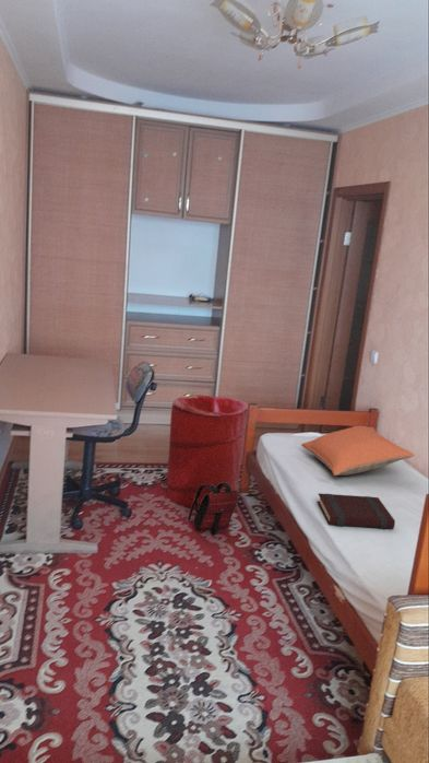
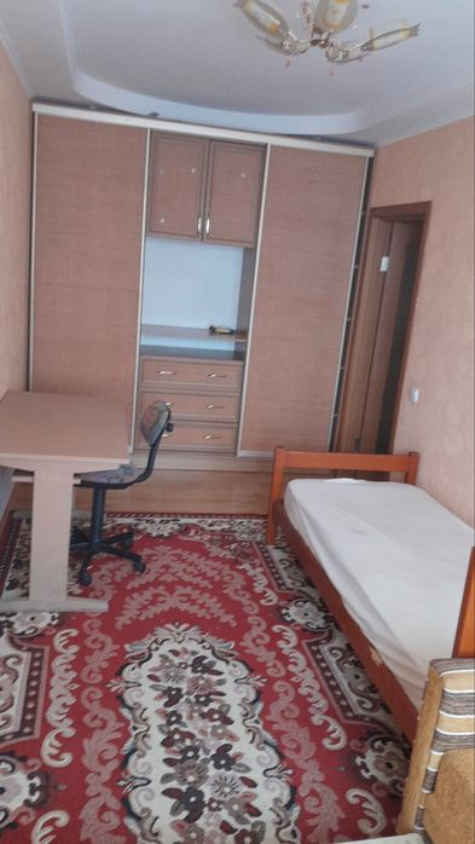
- pillow (354, 449)
- book (354, 510)
- laundry hamper (205, 447)
- backpack (211, 503)
